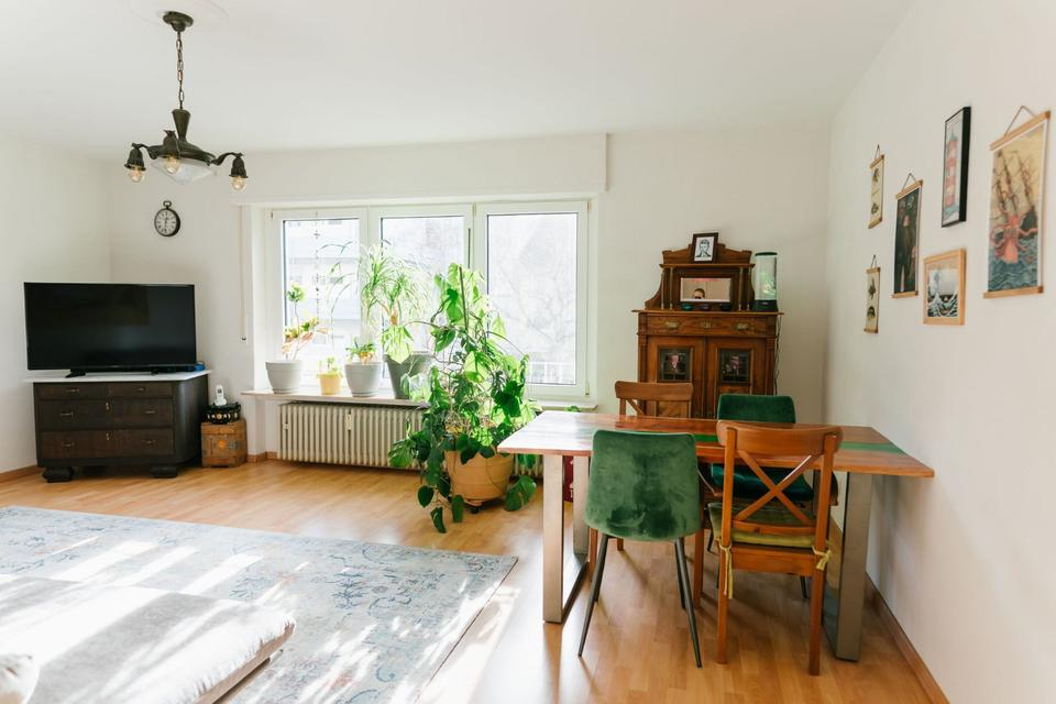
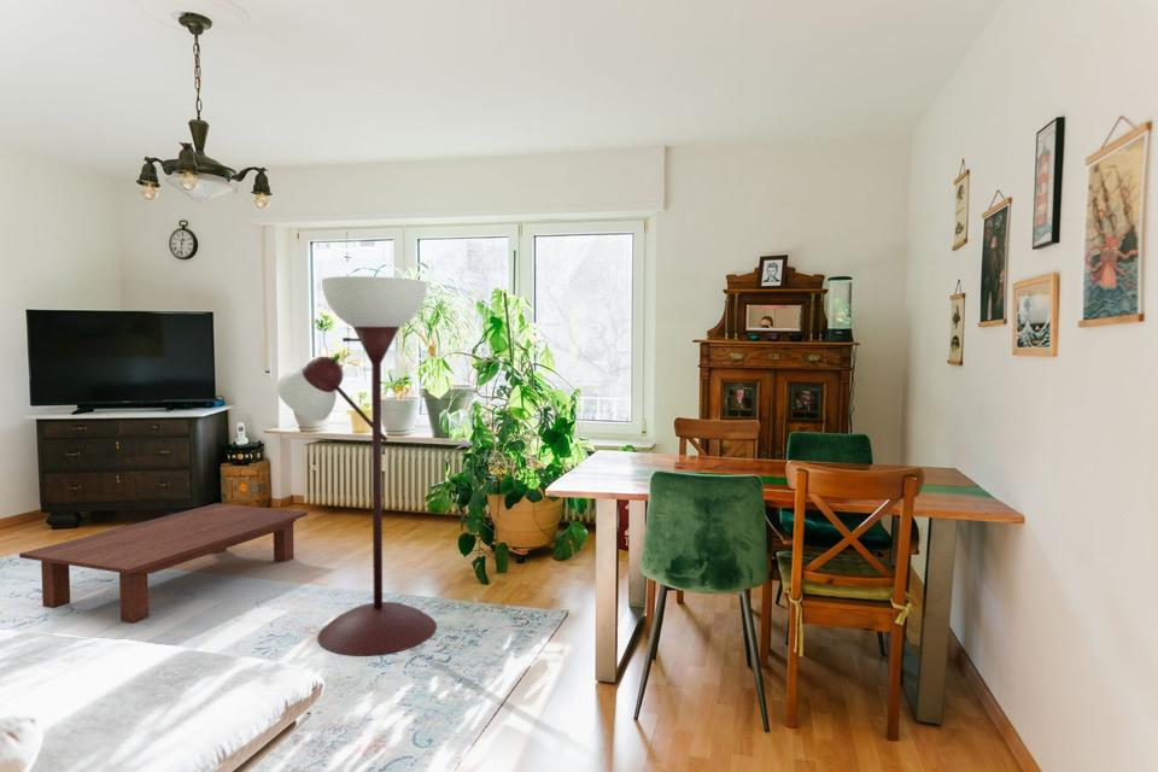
+ floor lamp (373, 457)
+ coffee table (181, 555)
